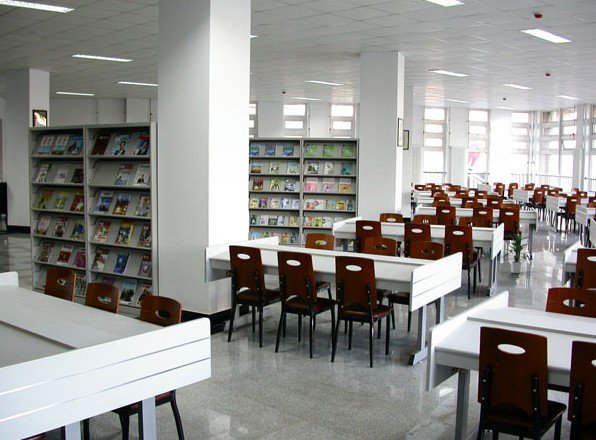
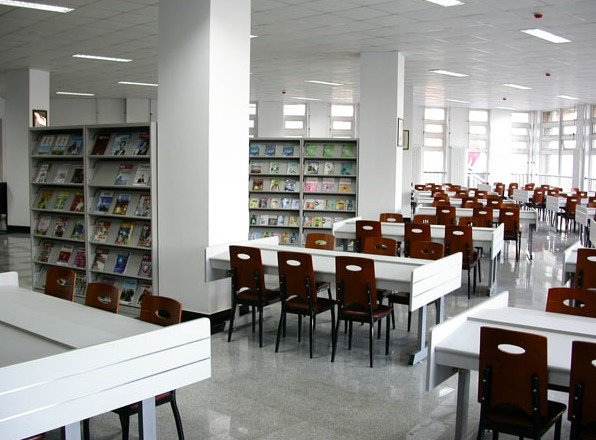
- indoor plant (517, 252)
